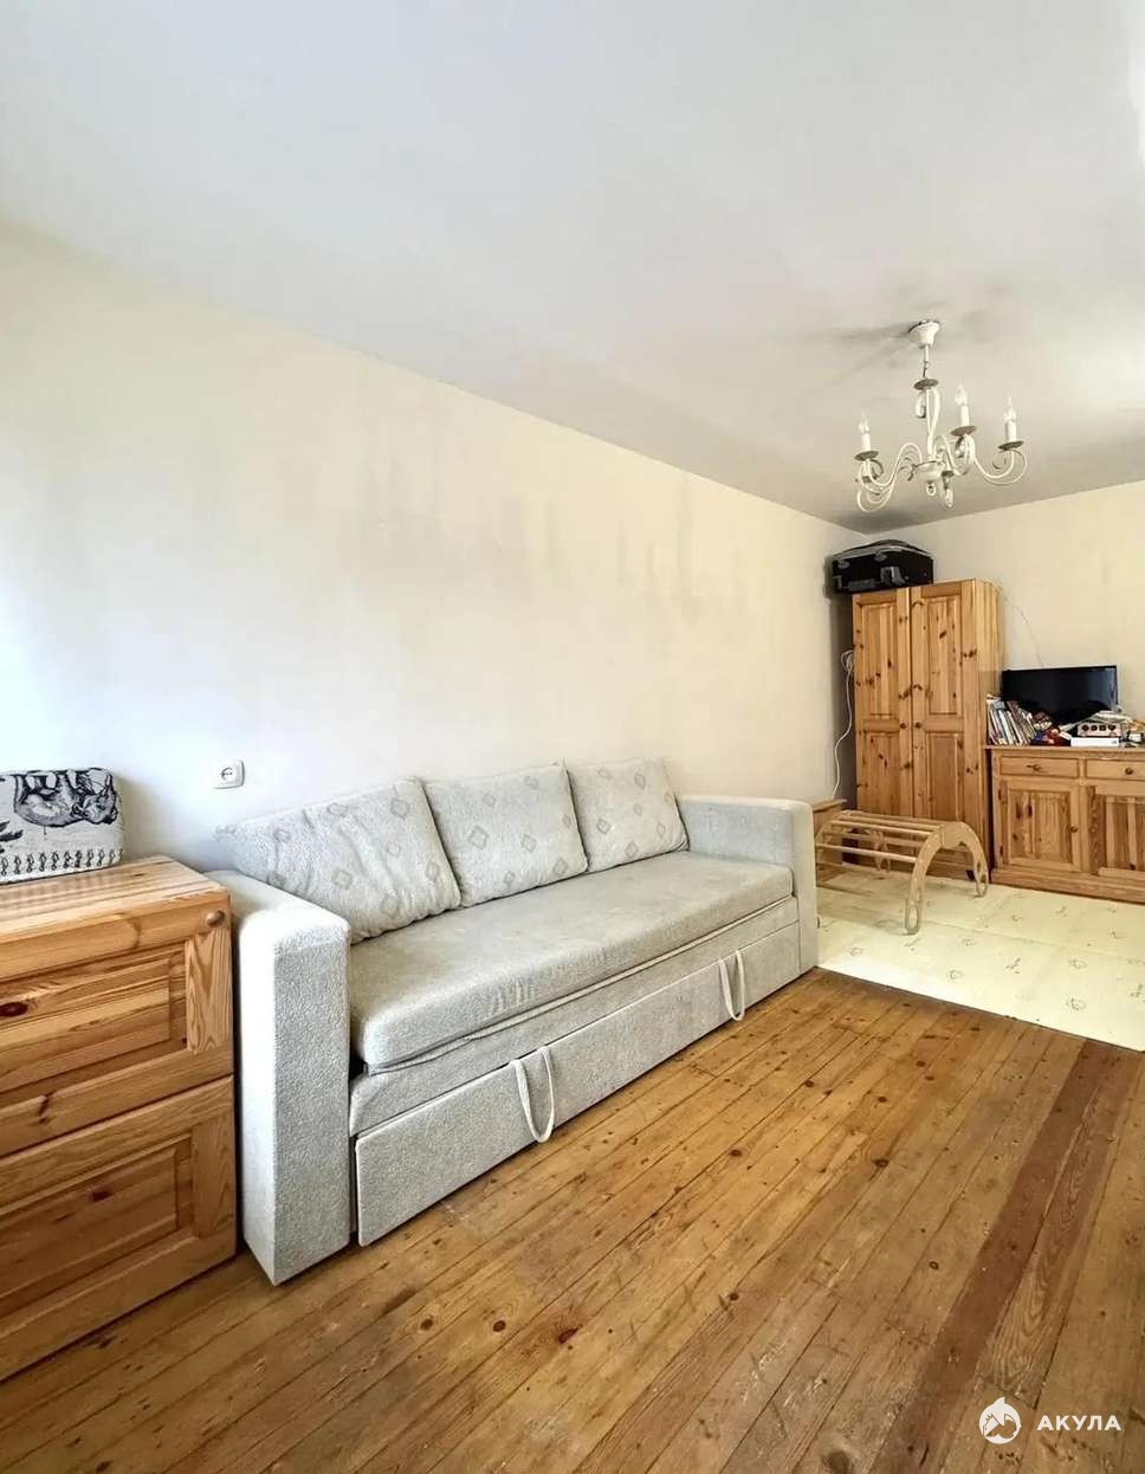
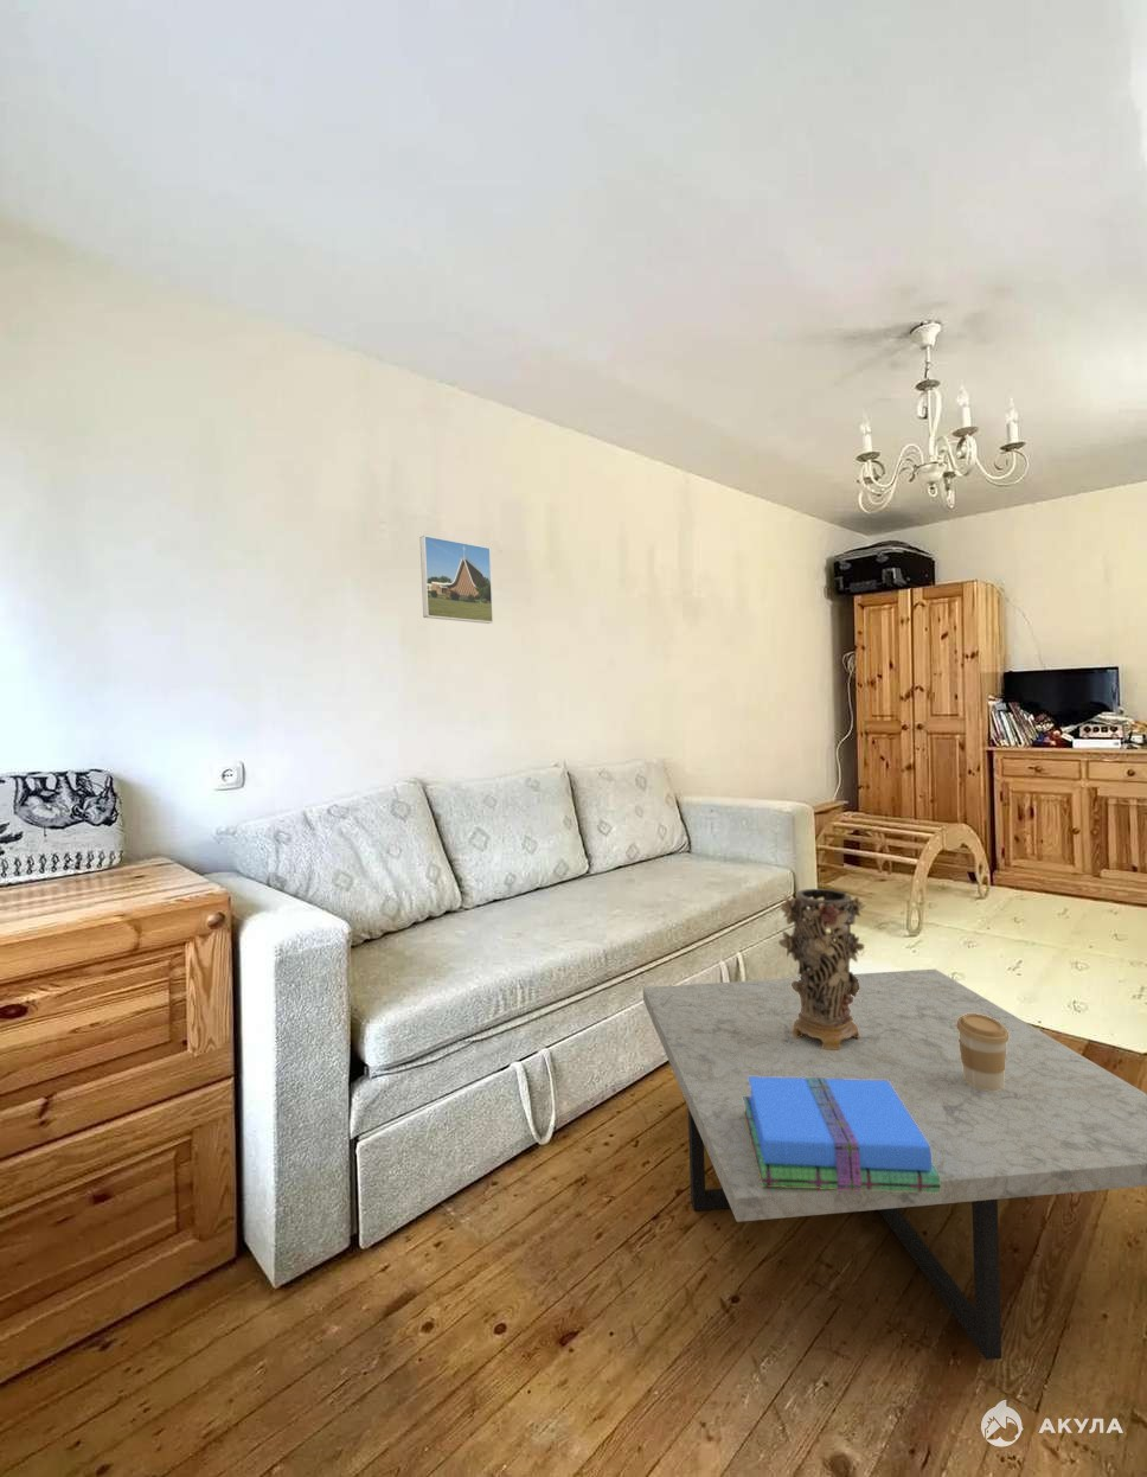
+ coffee cup (983, 1049)
+ decorative vase (826, 965)
+ coffee table (900, 1101)
+ books (831, 1127)
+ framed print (458, 580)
